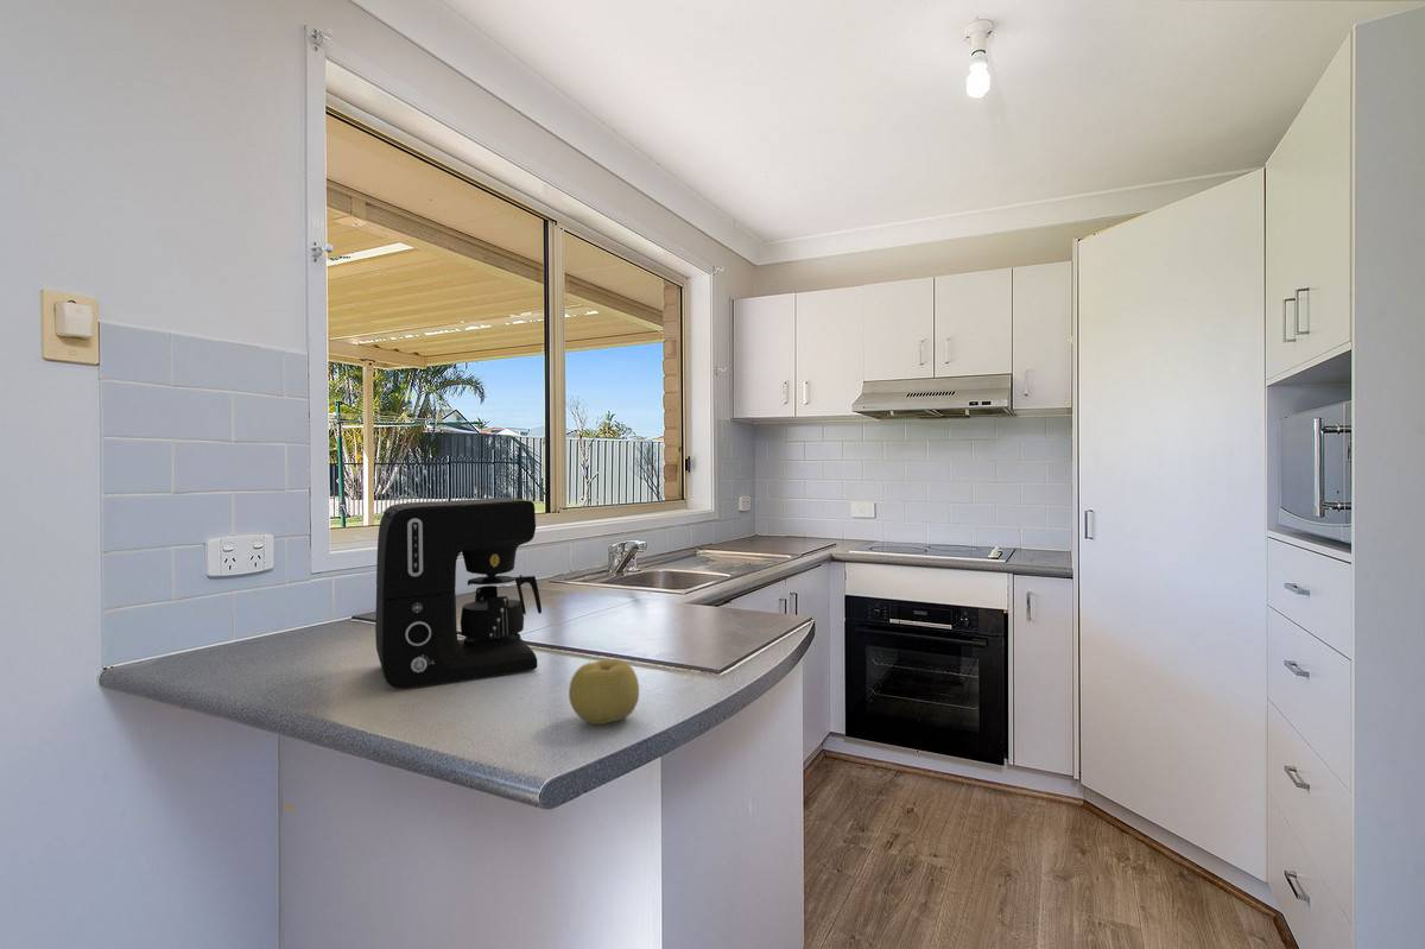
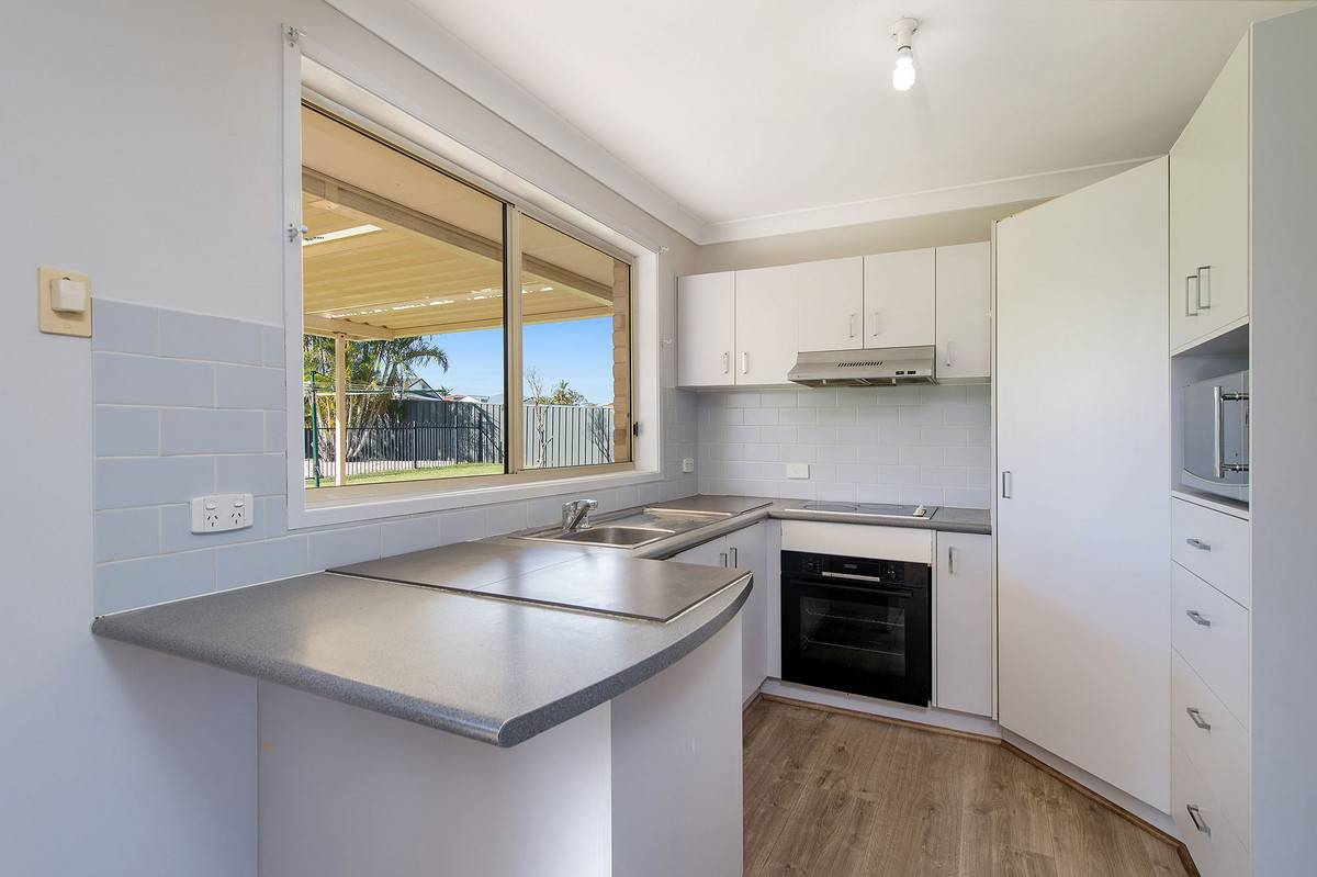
- coffee maker (468, 583)
- fruit (604, 690)
